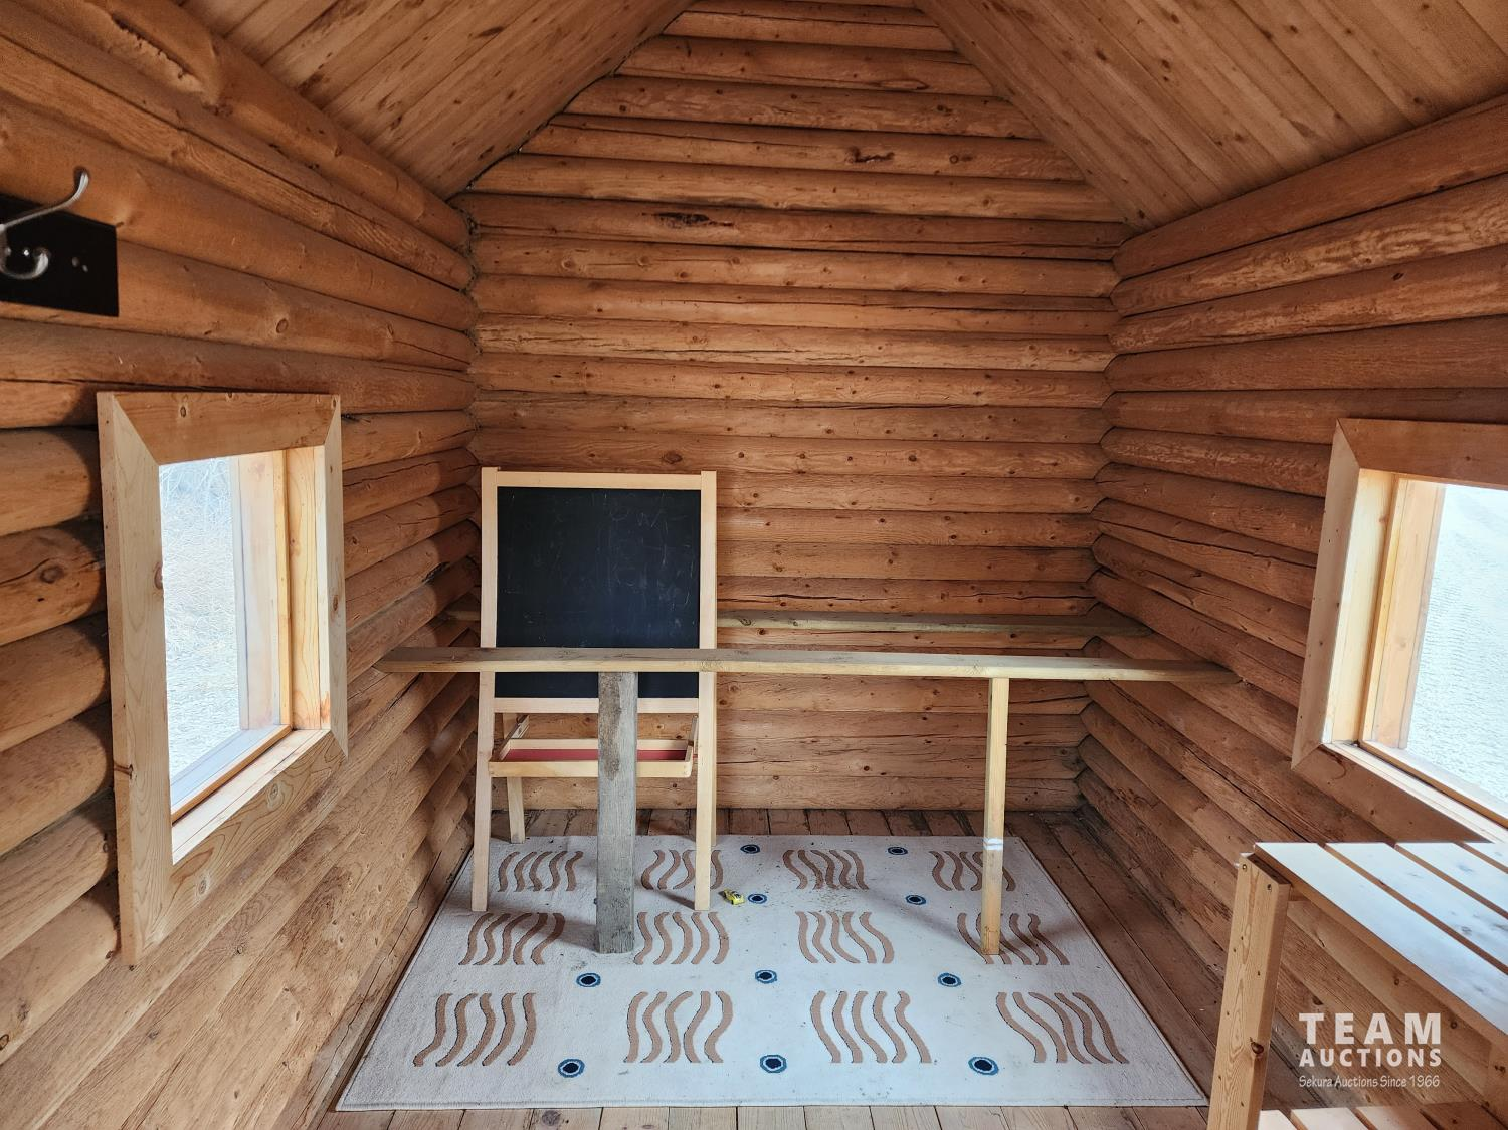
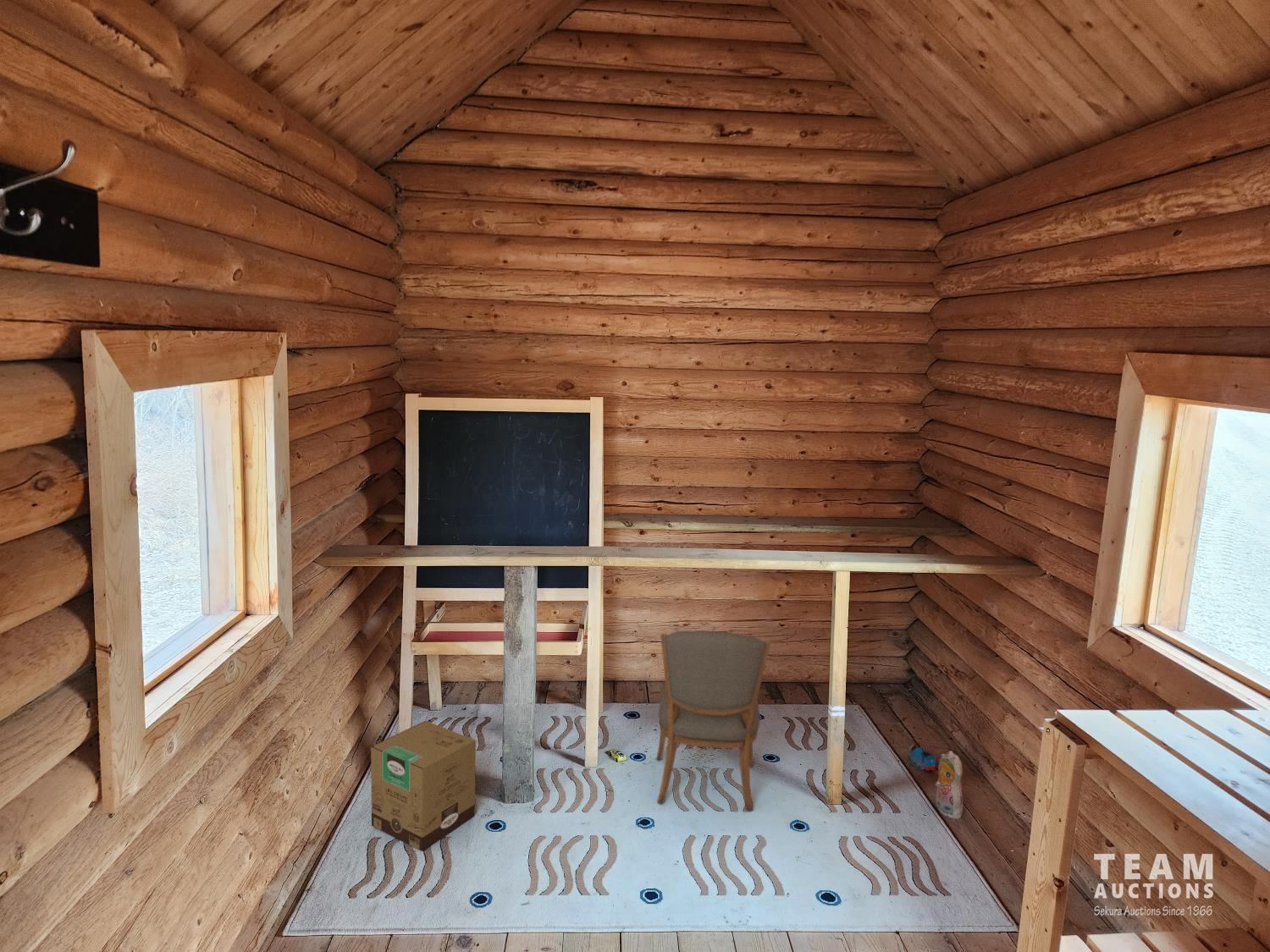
+ chair (710, 703)
+ toy train (920, 757)
+ cardboard box (423, 782)
+ plush toy (948, 781)
